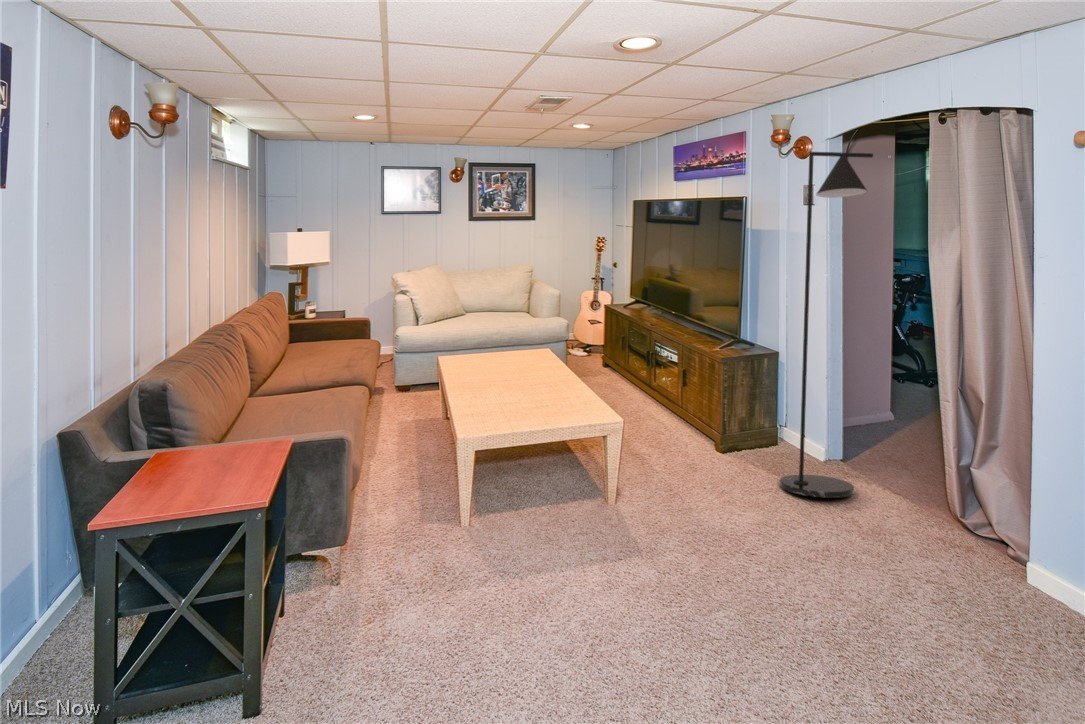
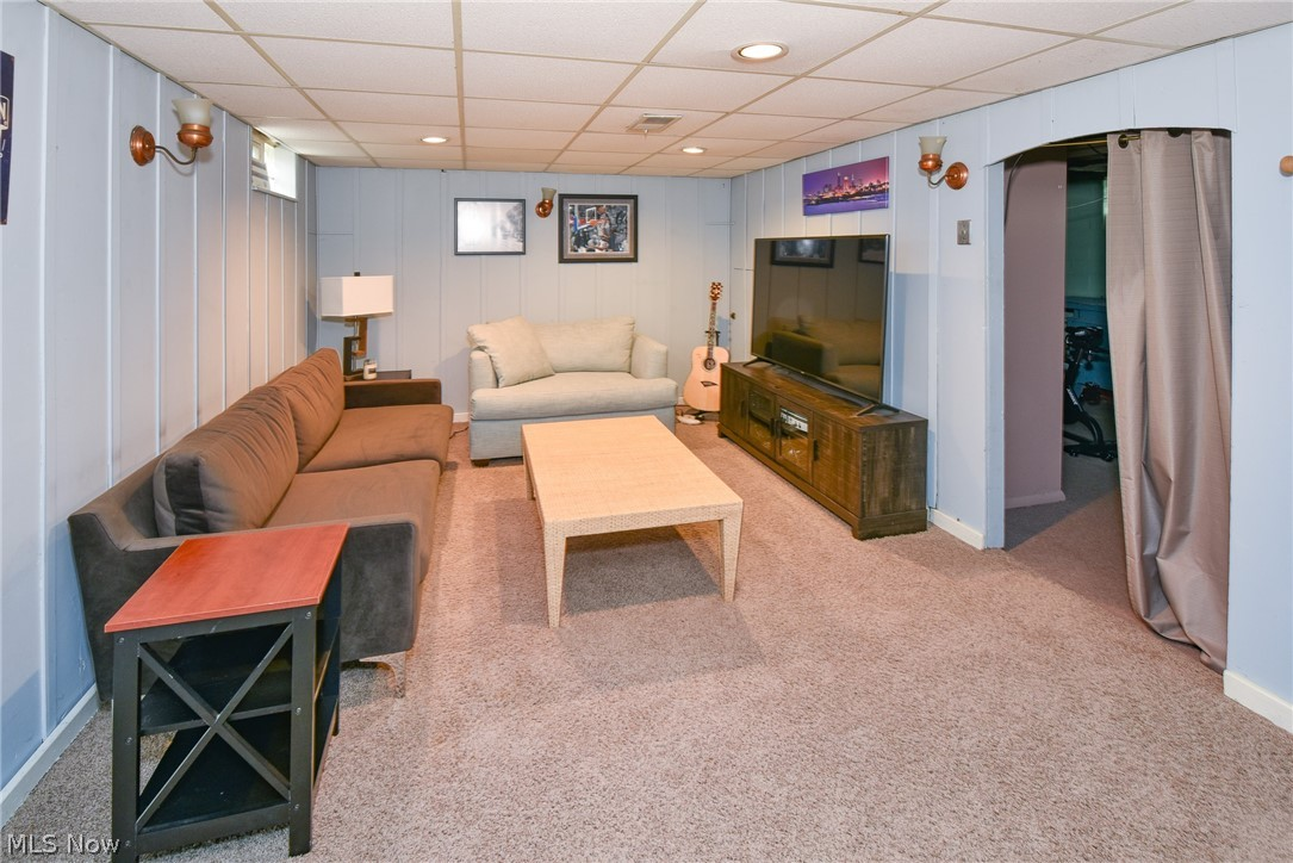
- floor lamp (807, 323)
